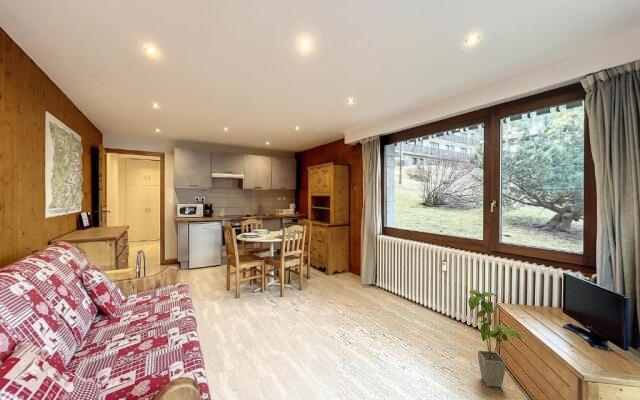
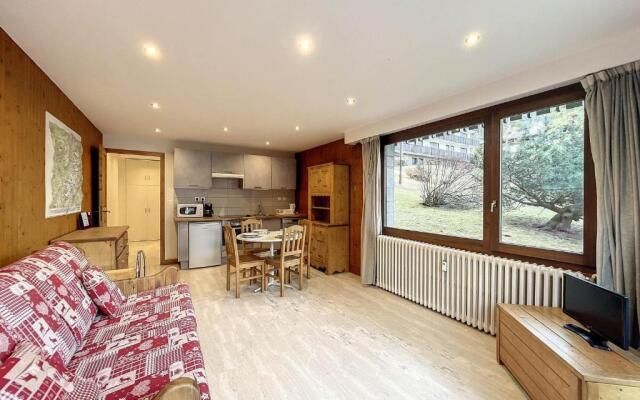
- house plant (489, 340)
